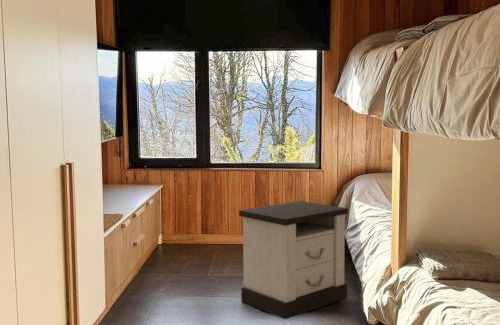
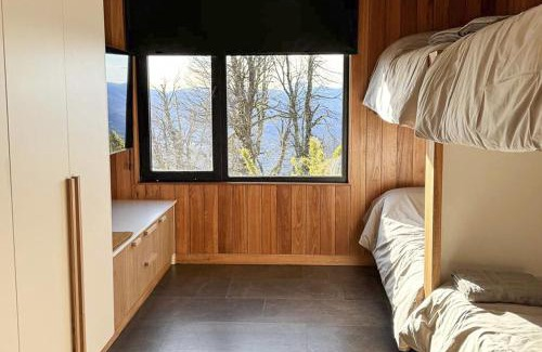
- nightstand (294, 254)
